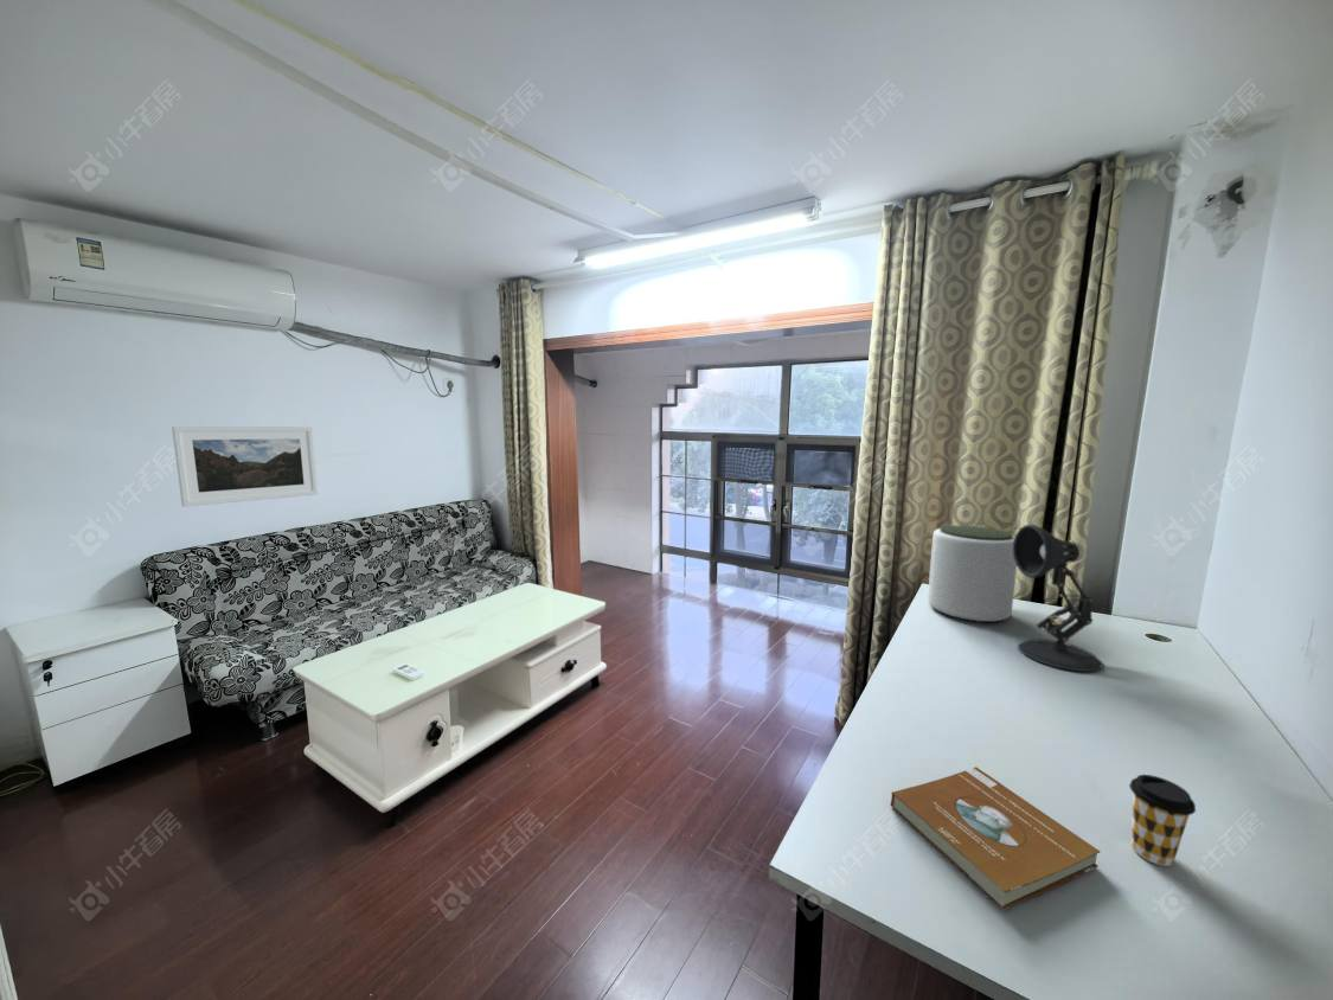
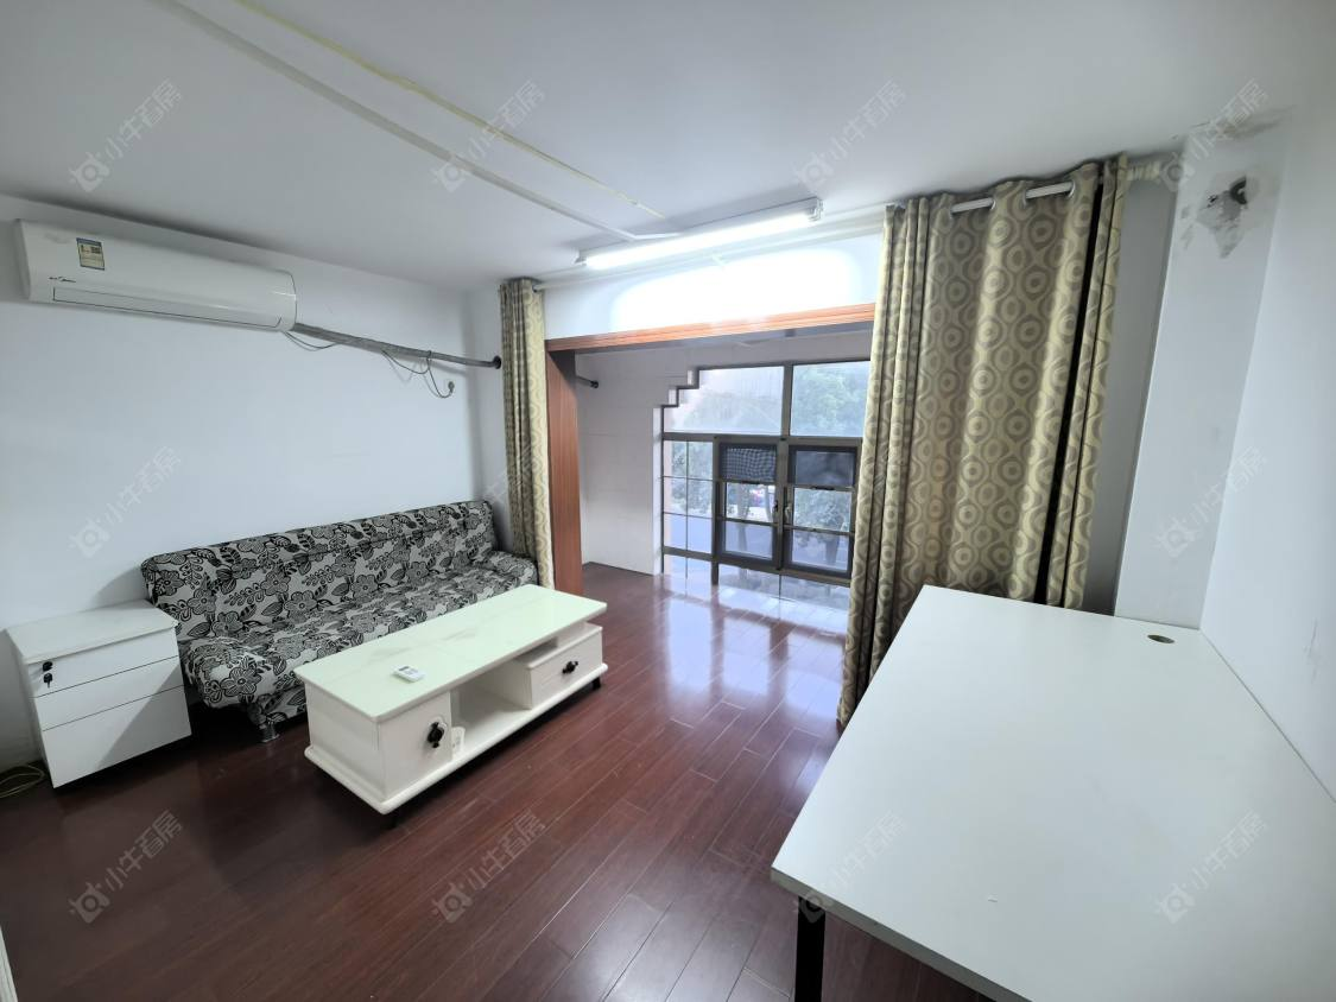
- plant pot (970, 571)
- book (987, 826)
- coffee cup (1156, 820)
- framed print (251, 463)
- desk lamp (1063, 591)
